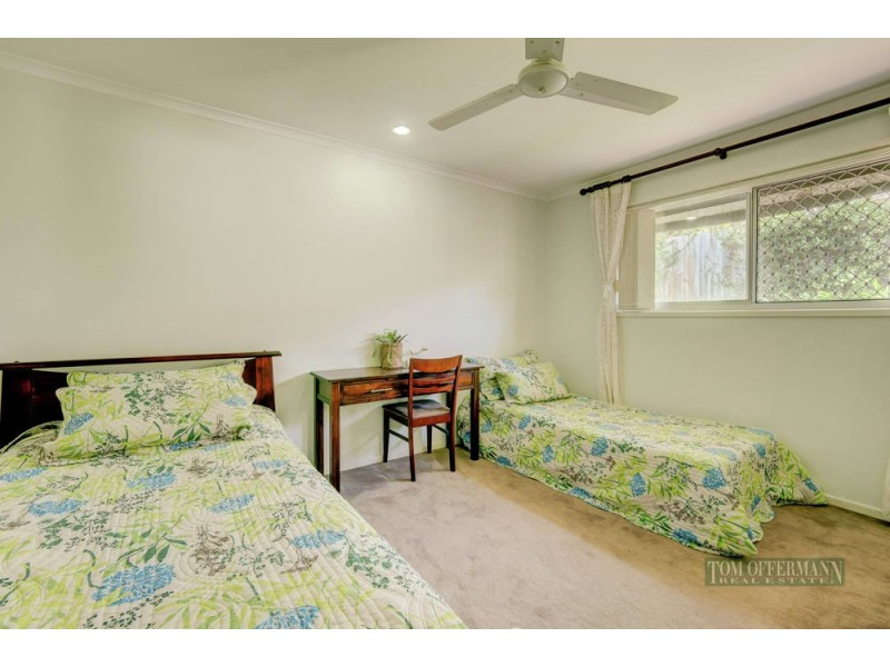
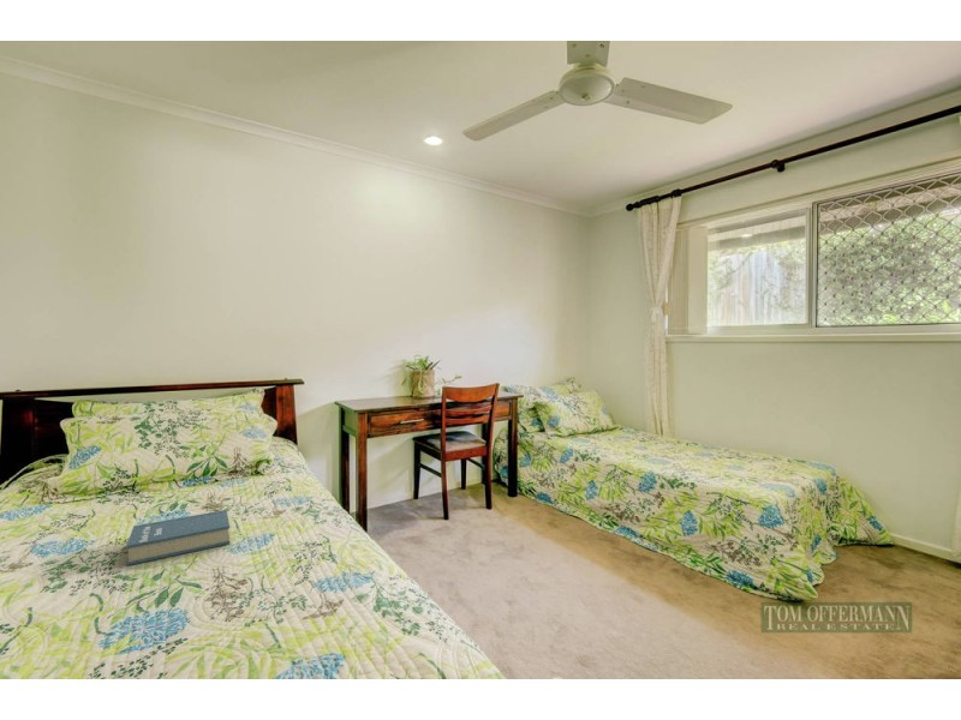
+ book (181, 534)
